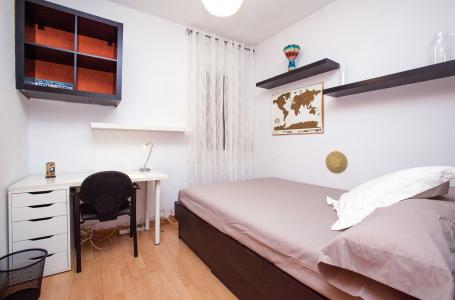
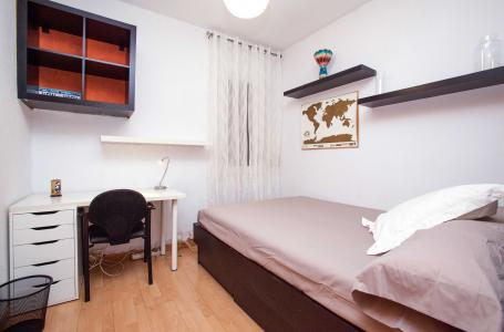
- decorative plate (335, 162)
